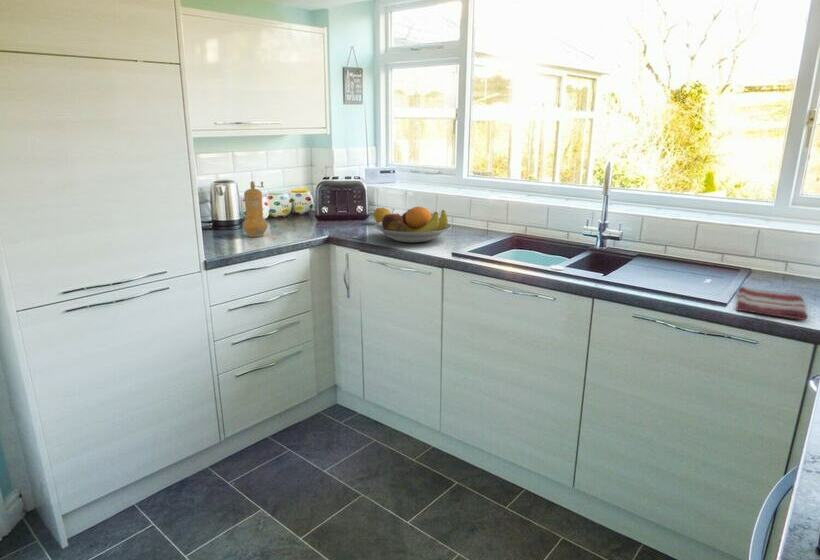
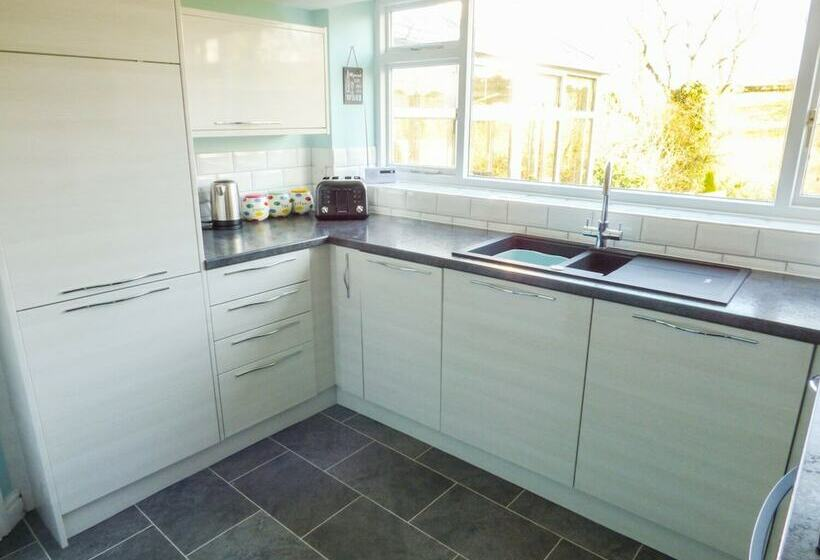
- apple (382, 215)
- pepper mill (255, 208)
- dish towel (770, 300)
- fruit bowl (412, 222)
